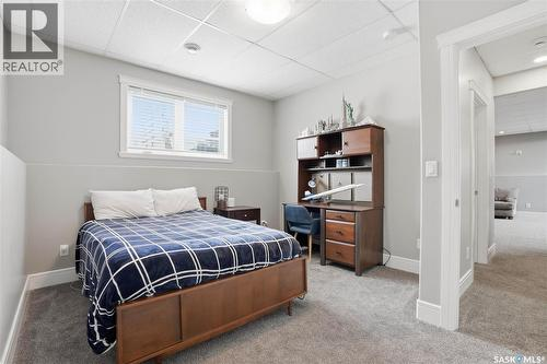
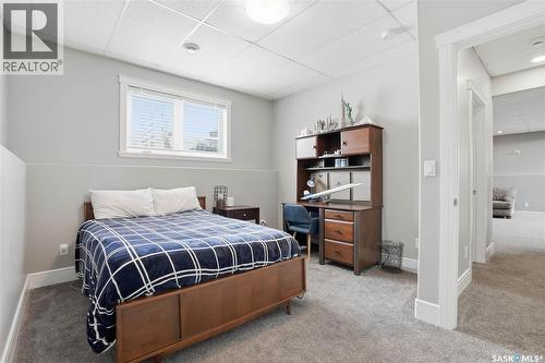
+ waste bin (390, 256)
